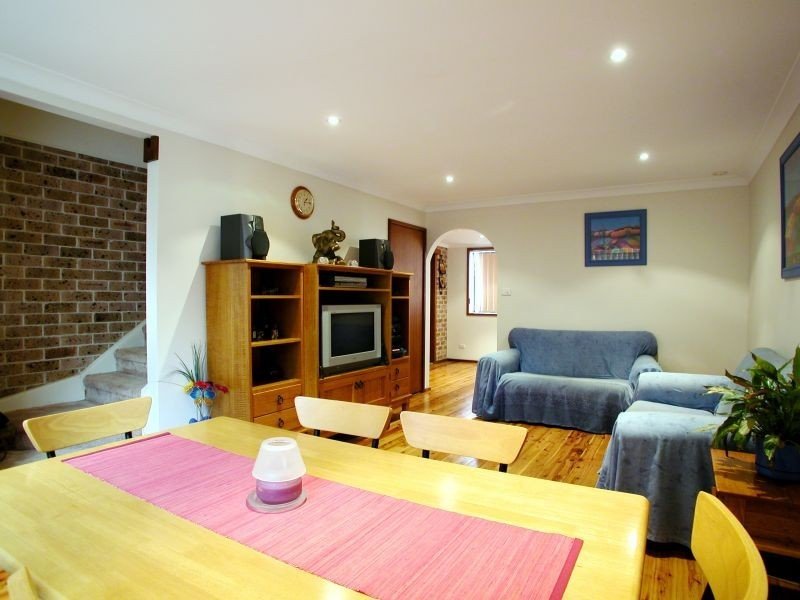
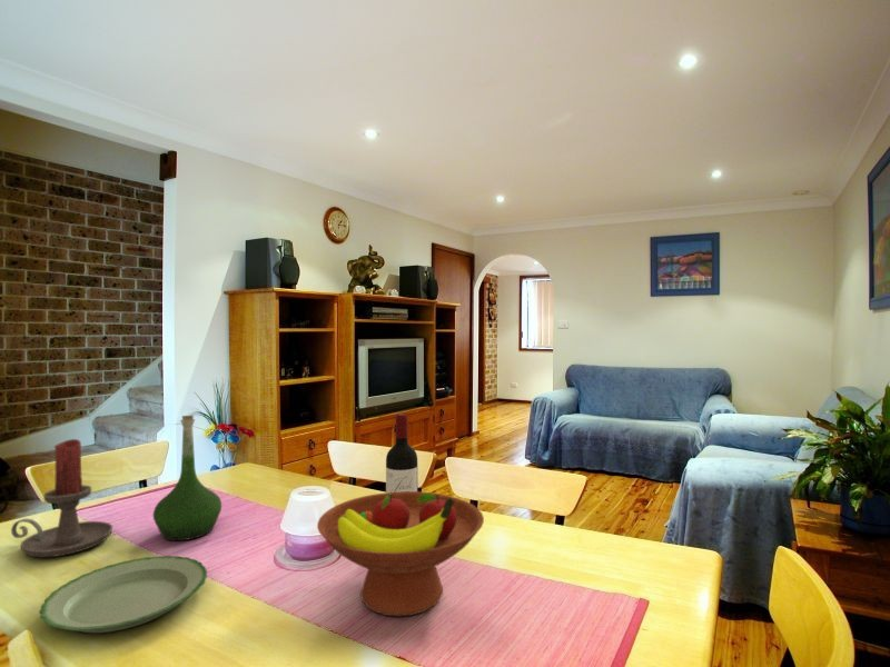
+ fruit bowl (402, 541)
+ wine bottle (402, 472)
+ candle holder (58, 491)
+ plate (129, 595)
+ vase (188, 472)
